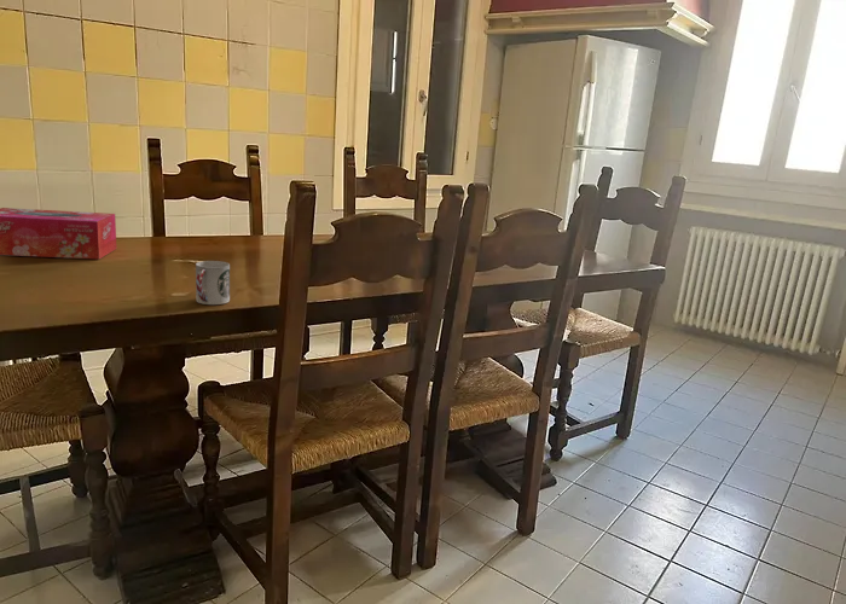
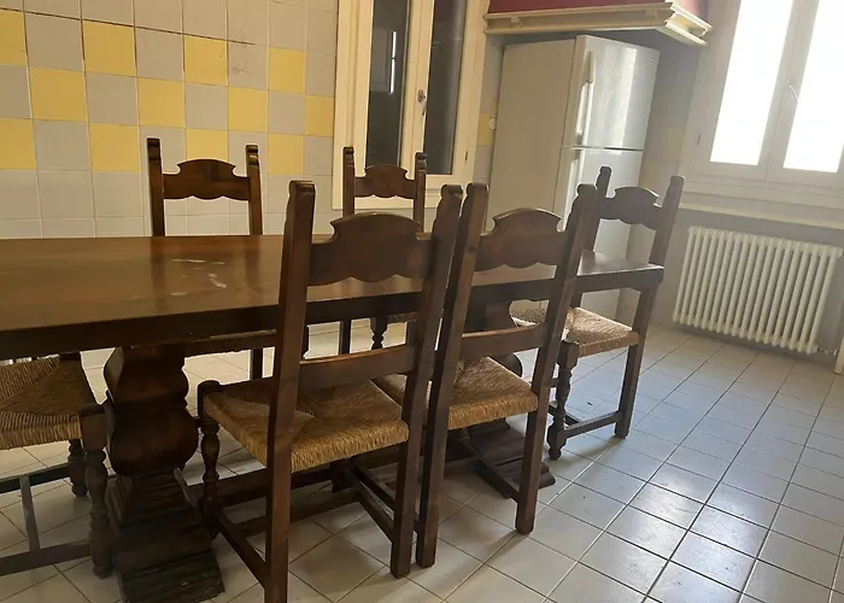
- cup (209, 284)
- tissue box (50, 232)
